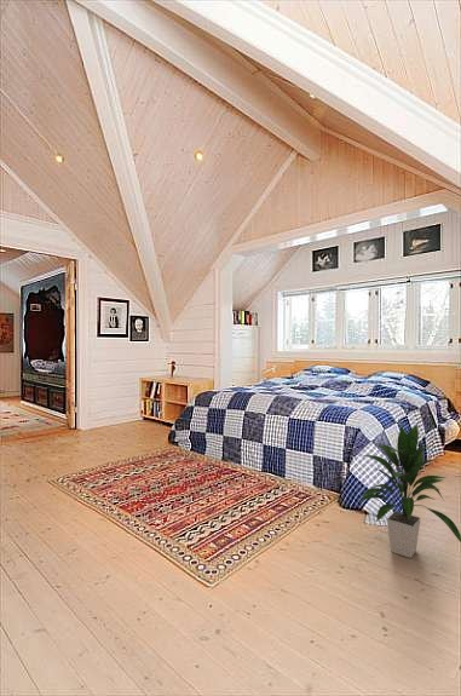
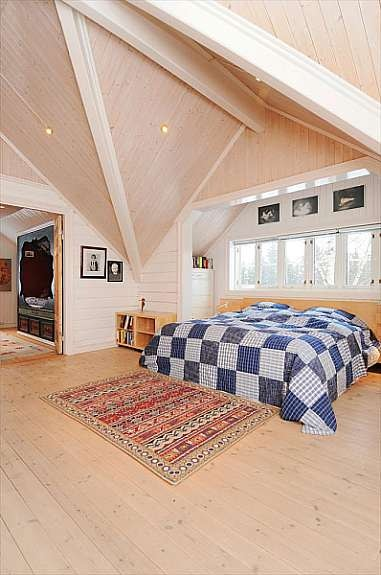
- indoor plant (407, 490)
